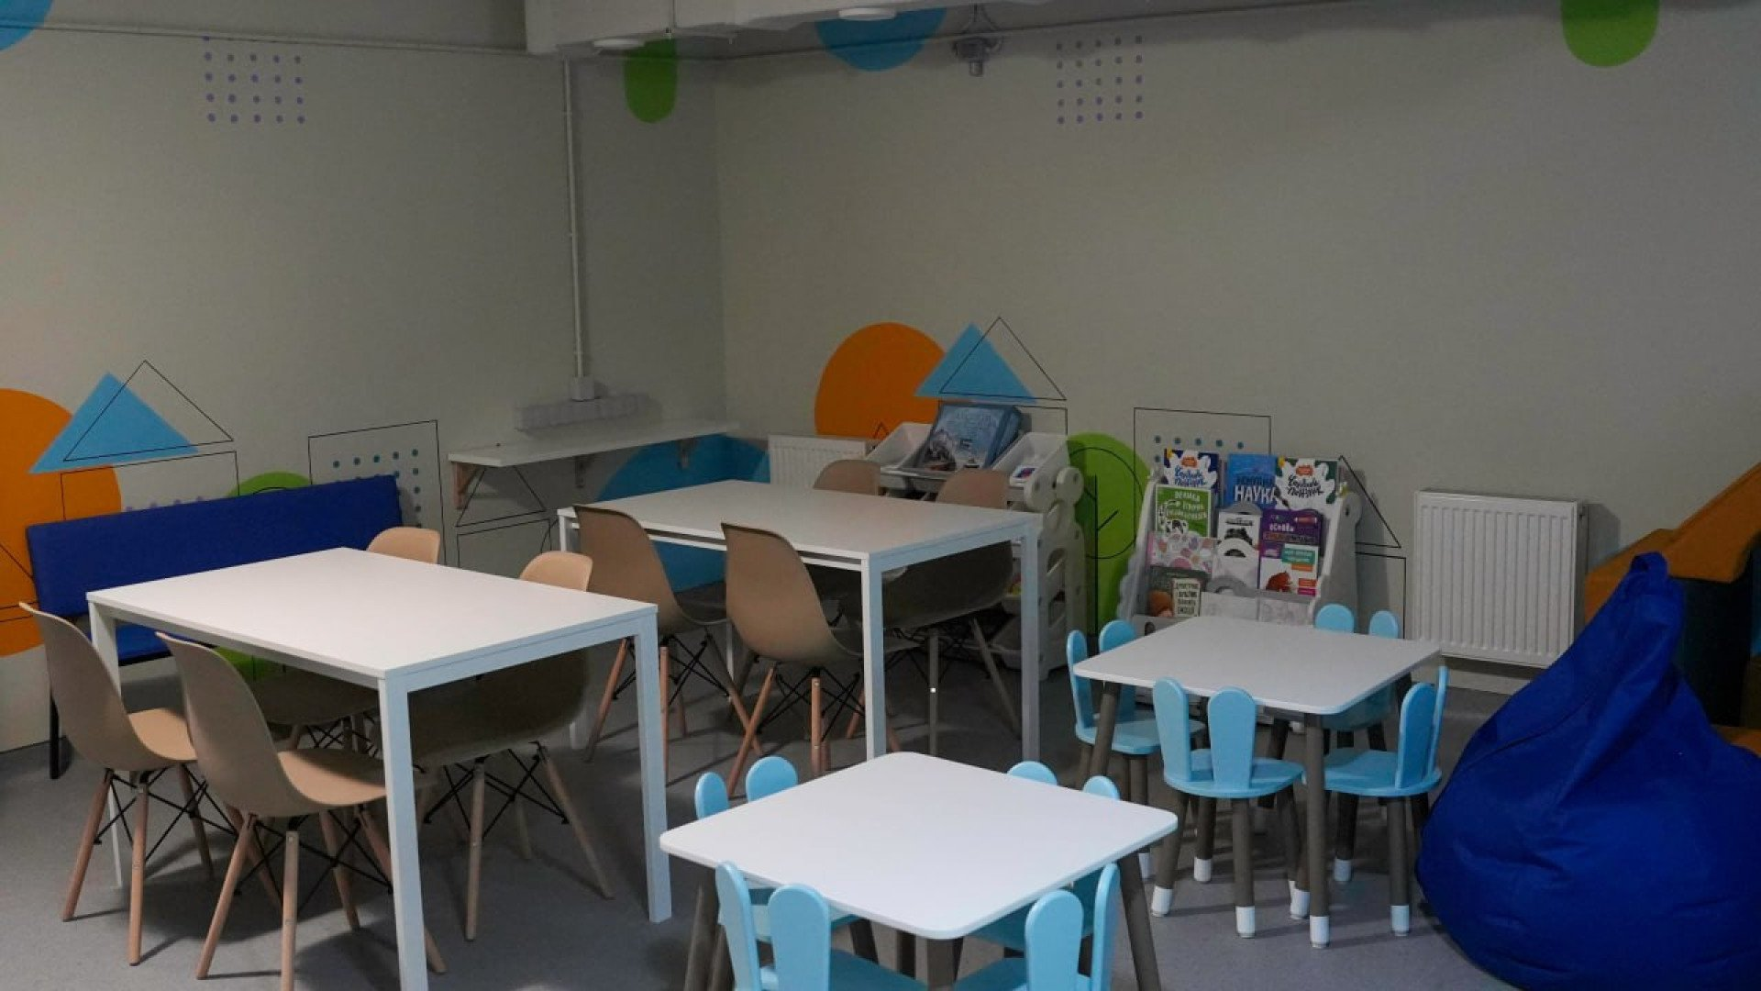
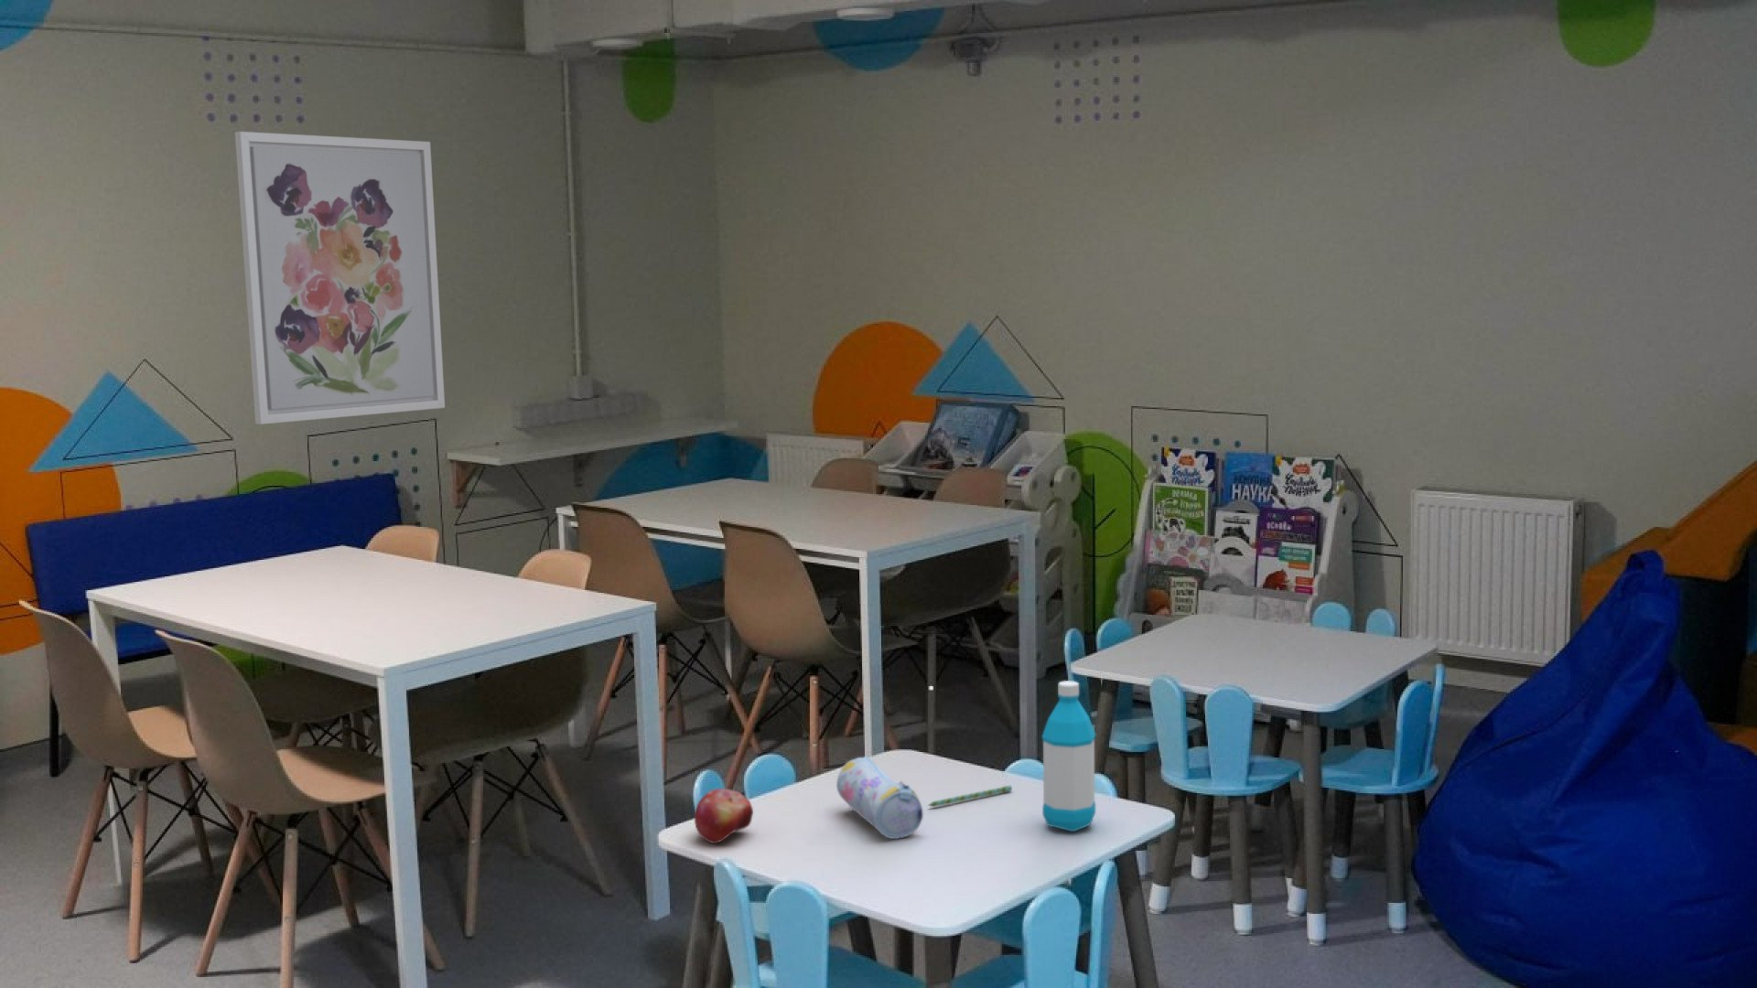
+ wall art (345, 277)
+ fruit (723, 813)
+ pencil case (877, 796)
+ water bottle (1069, 755)
+ pencil (969, 796)
